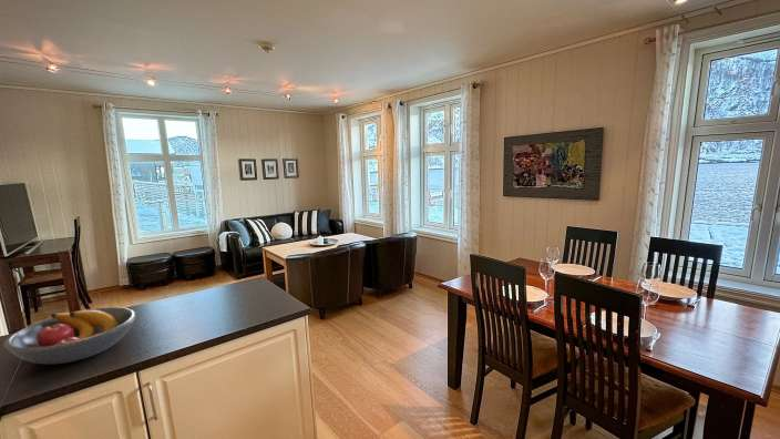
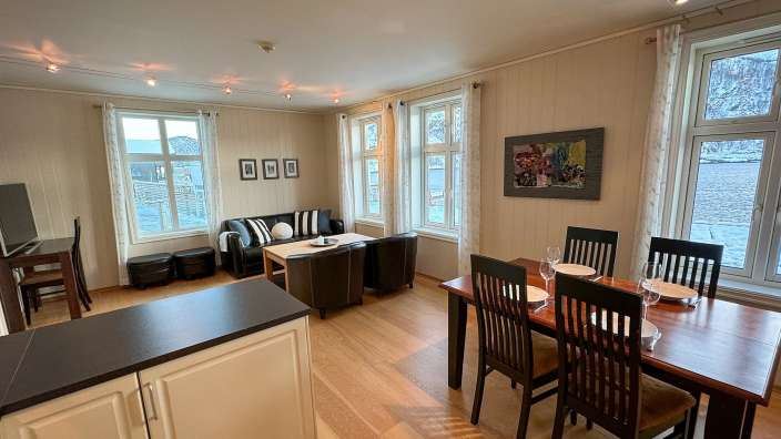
- fruit bowl (78, 335)
